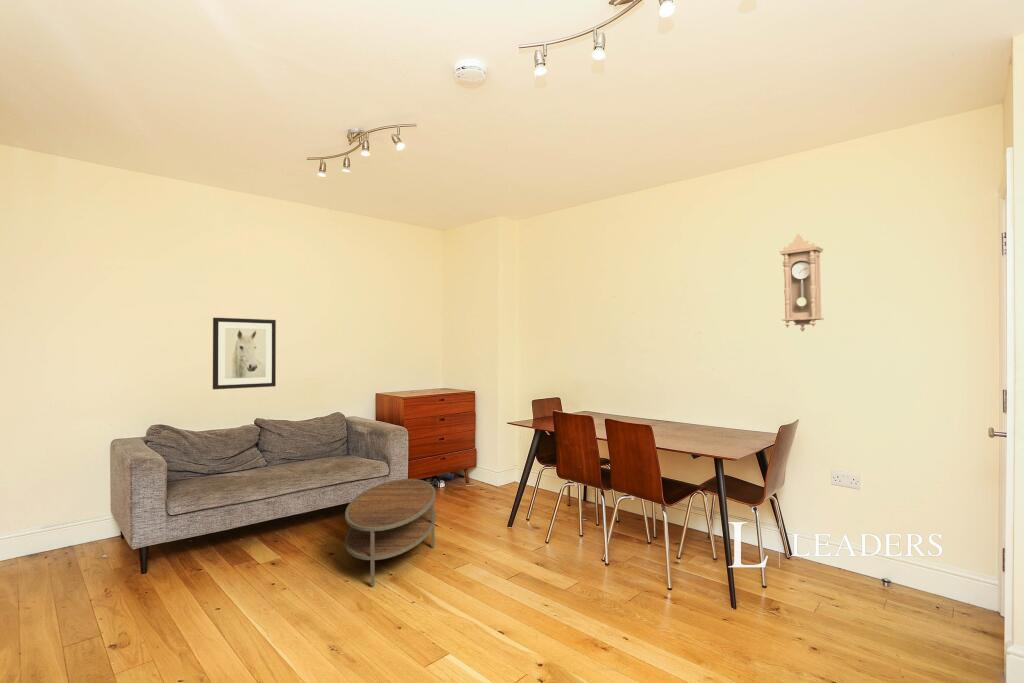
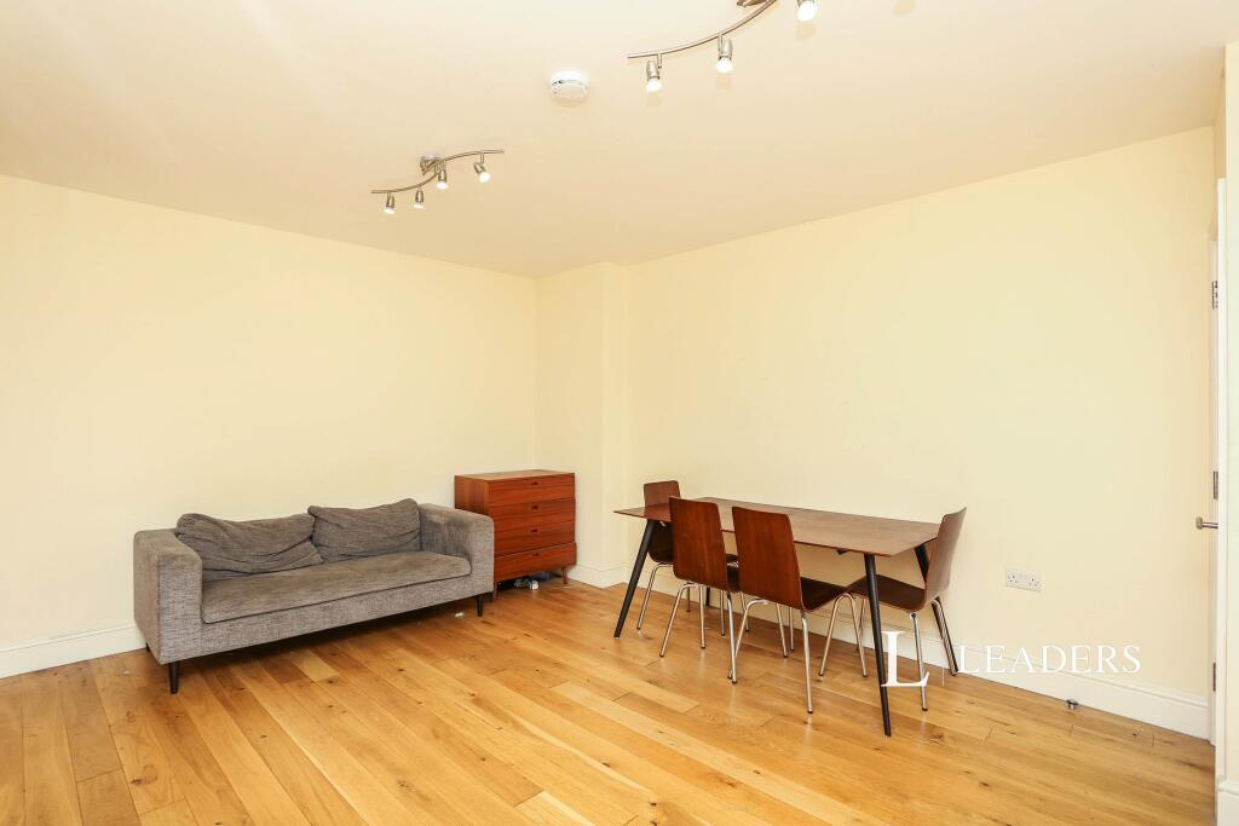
- pendulum clock (801, 283)
- coffee table (393, 523)
- wall art (245, 353)
